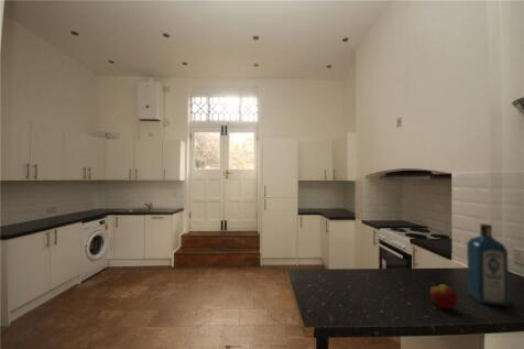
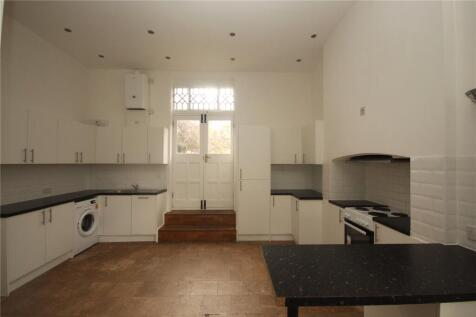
- apple (443, 295)
- liquor (485, 262)
